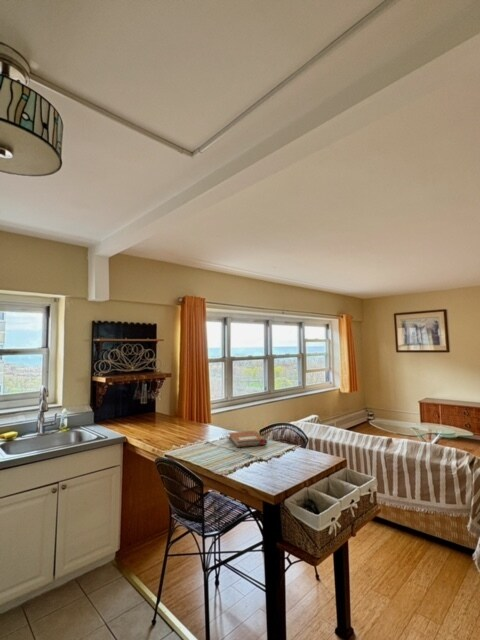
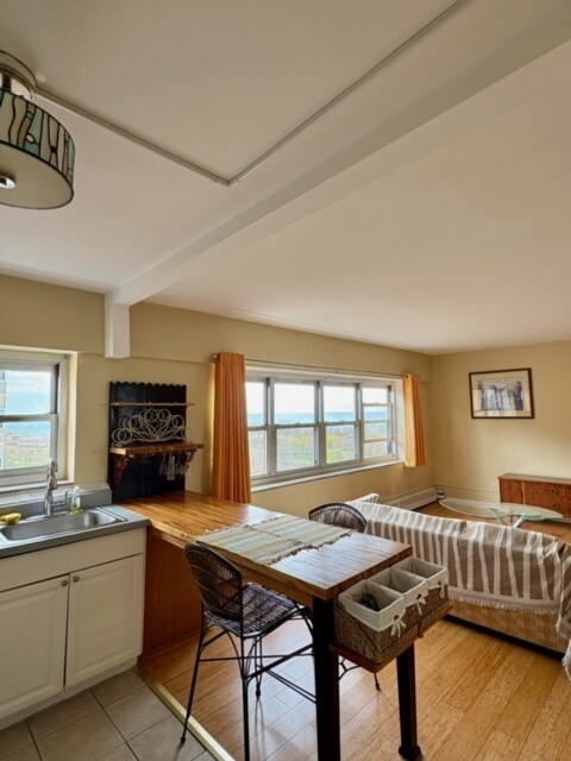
- notebook (247, 438)
